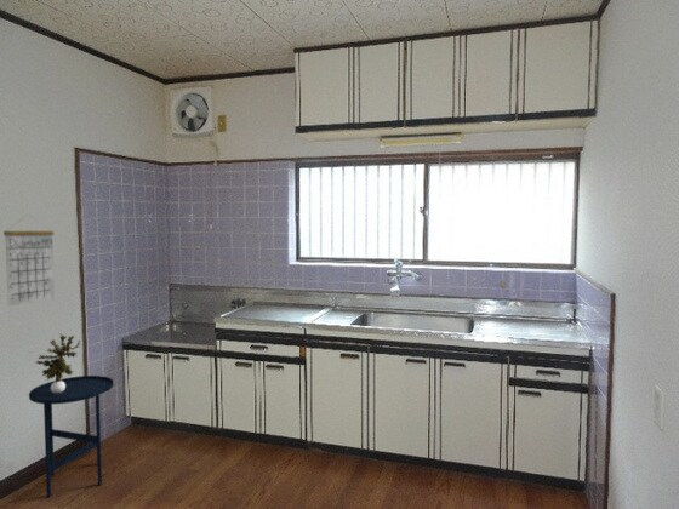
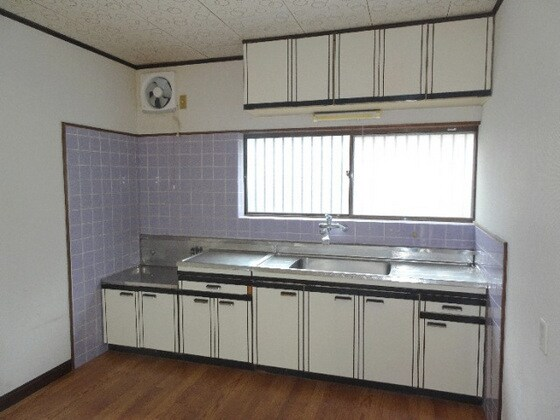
- calendar (30, 258)
- side table (74, 433)
- potted plant (62, 362)
